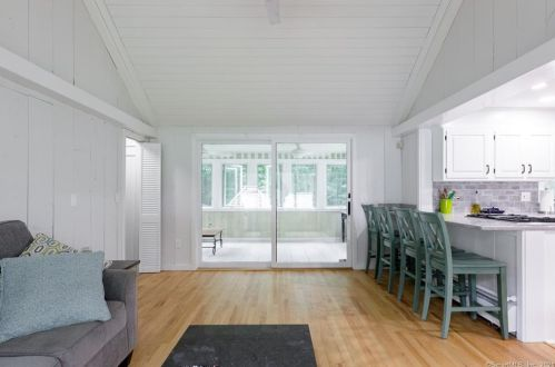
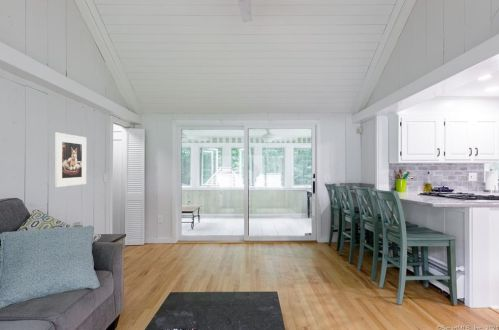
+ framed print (71, 160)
